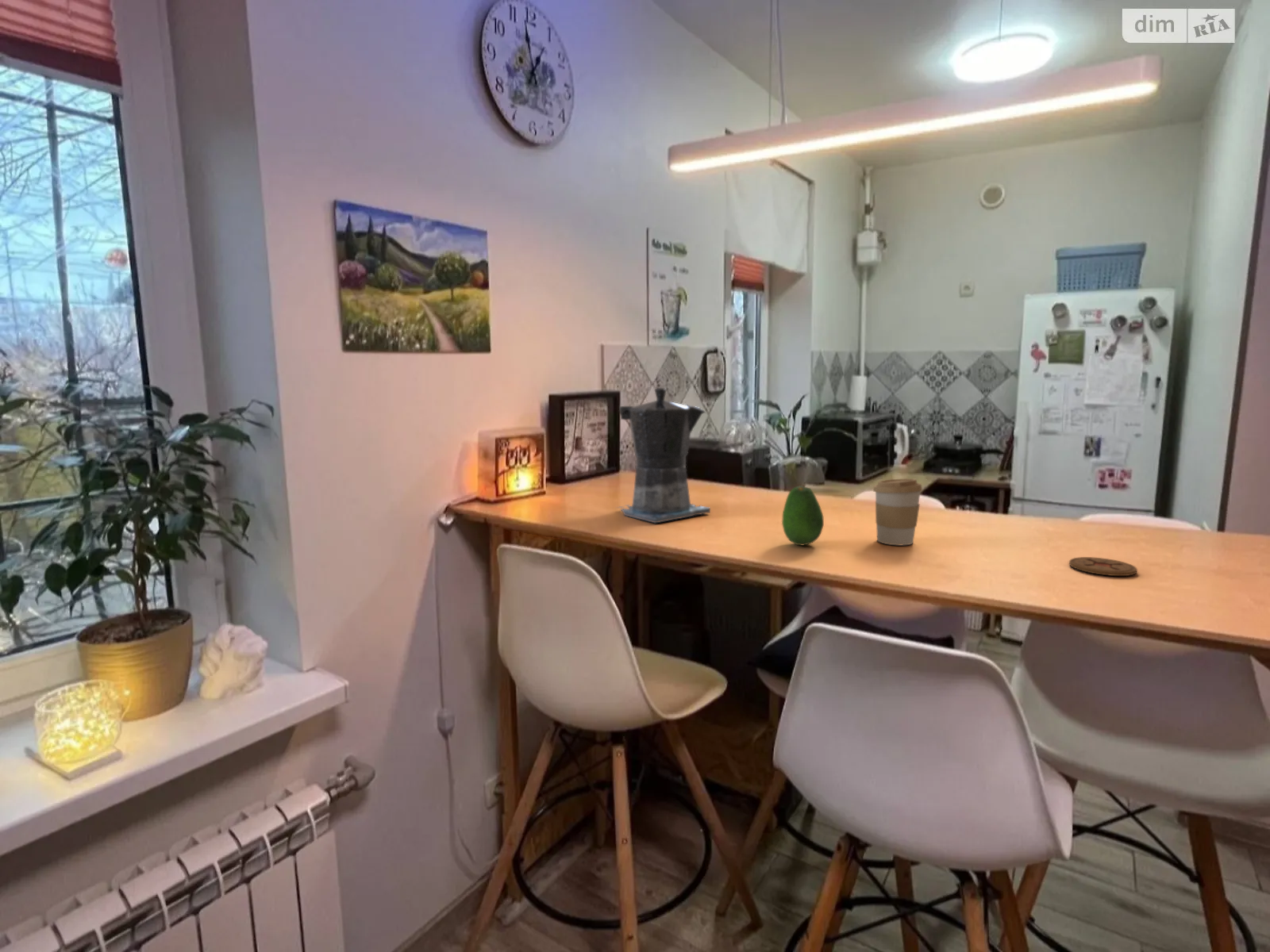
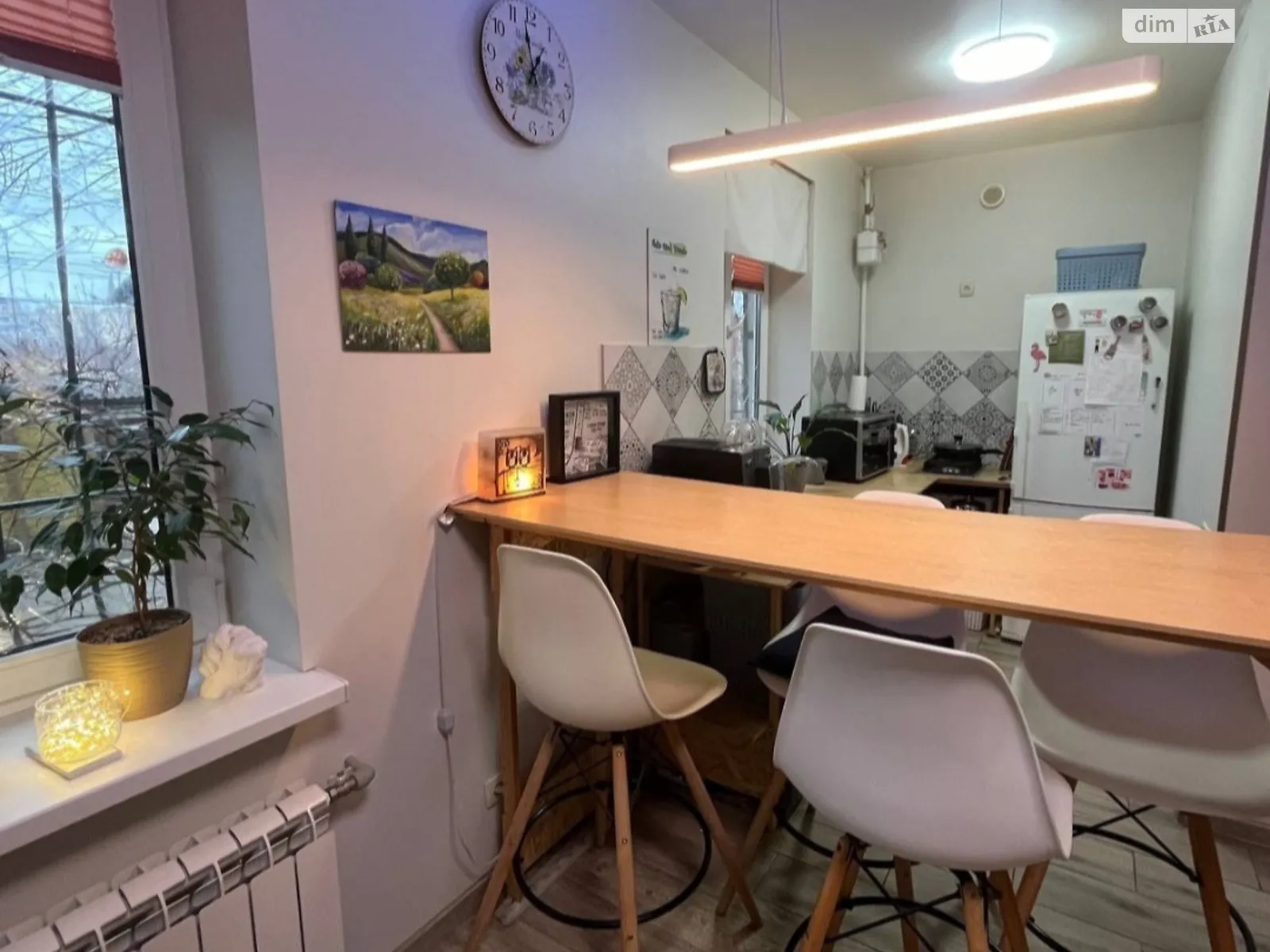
- coffee cup (896, 509)
- coffee maker (660, 451)
- fruit (802, 516)
- coaster (1102, 566)
